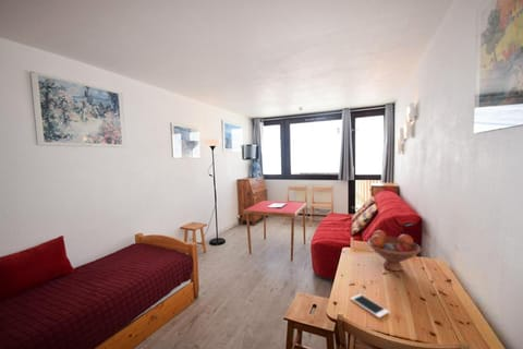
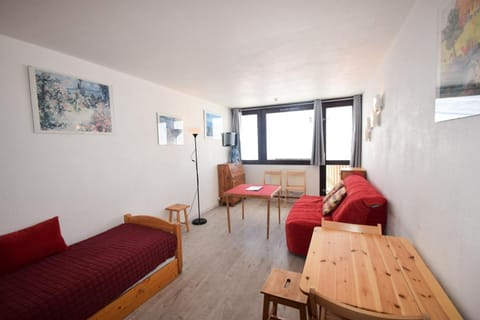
- fruit bowl (392, 251)
- cell phone (368, 304)
